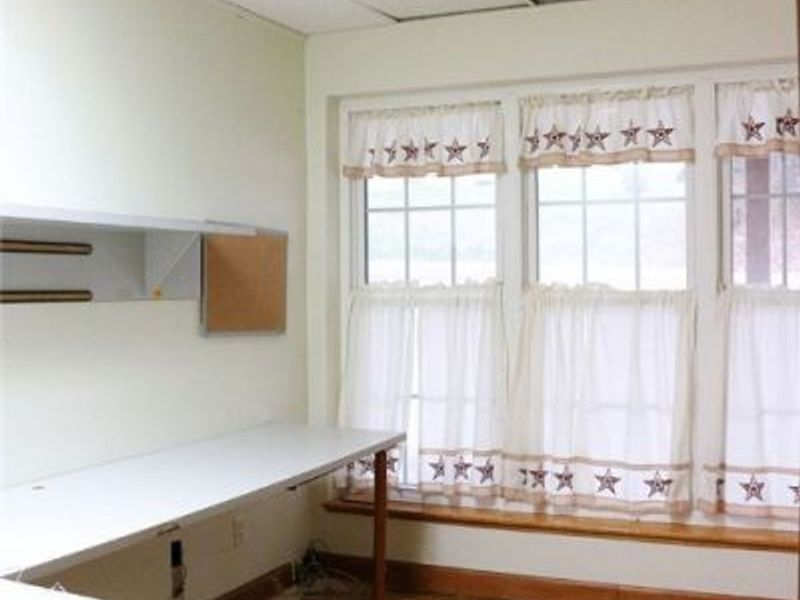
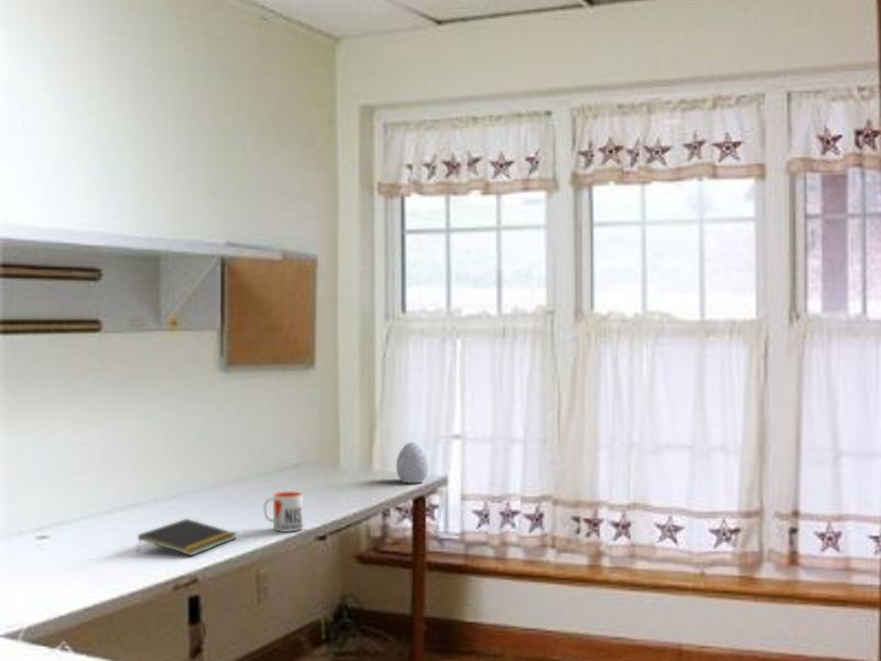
+ notepad (188, 535)
+ mug (282, 510)
+ decorative egg (412, 462)
